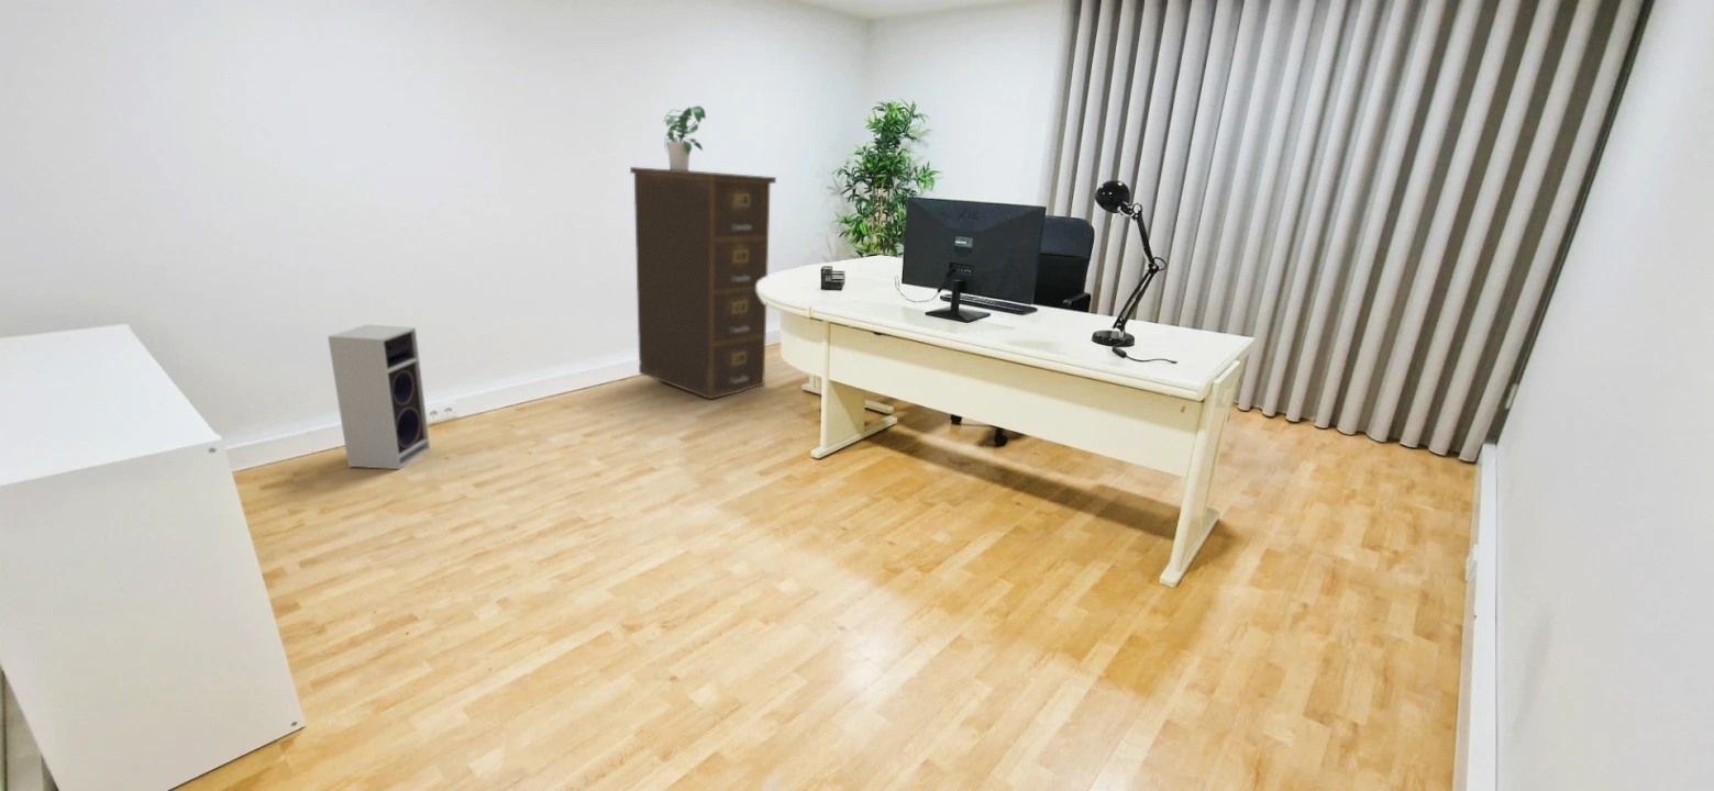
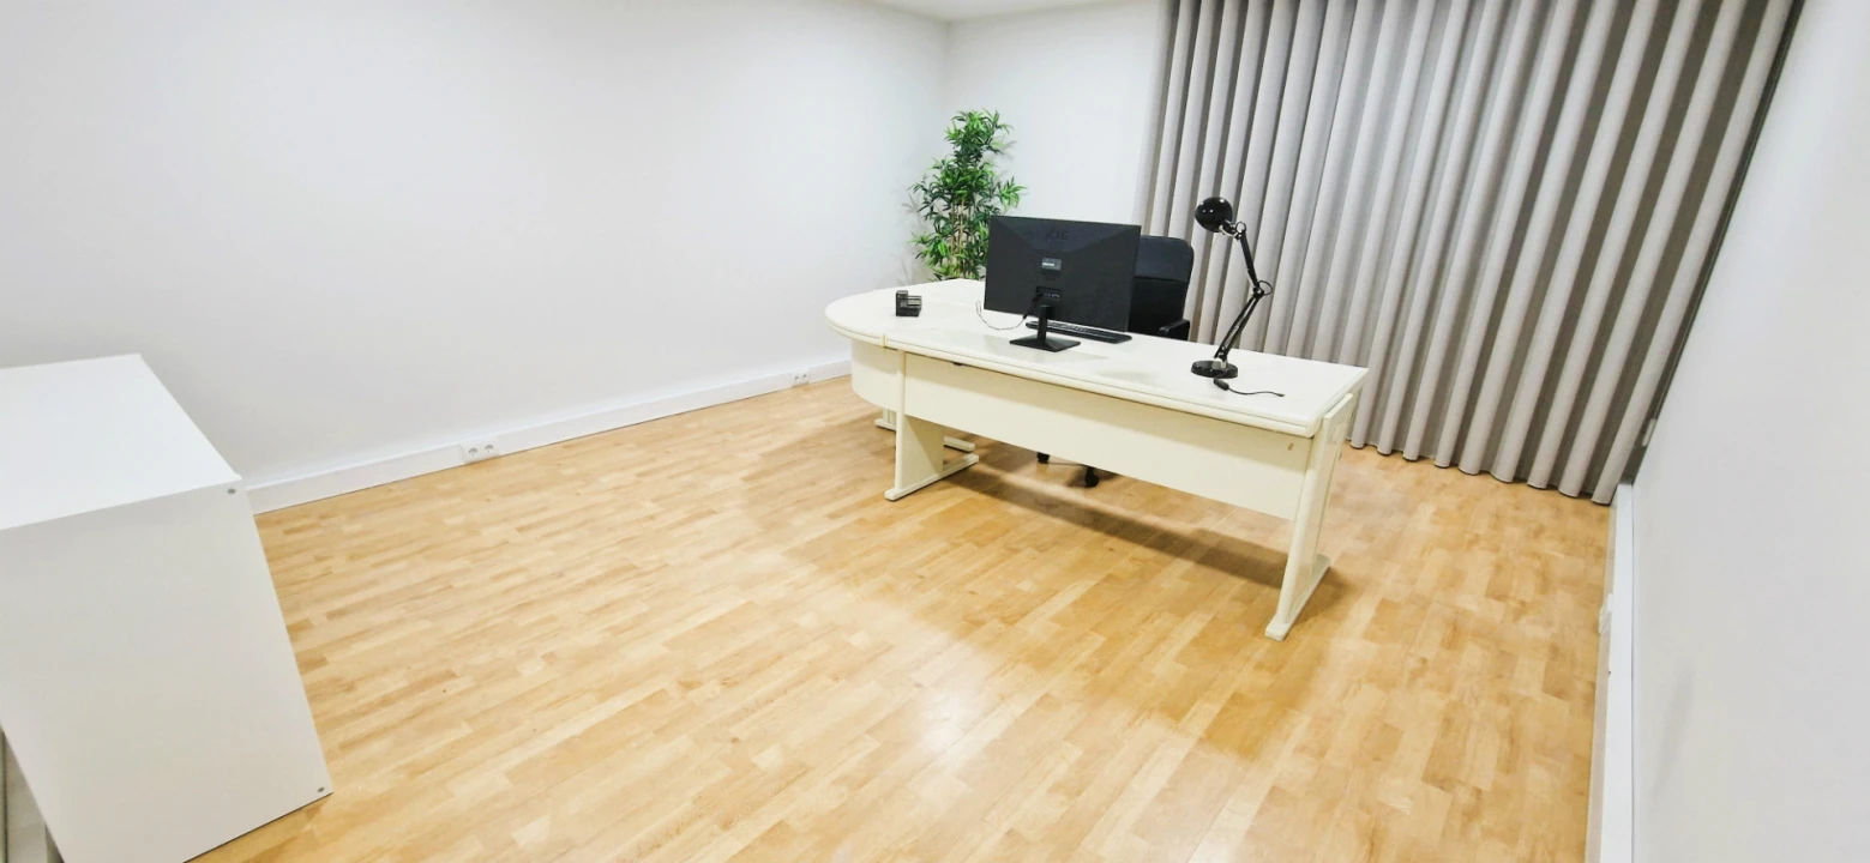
- potted plant (684, 136)
- filing cabinet (701, 280)
- speaker (381, 396)
